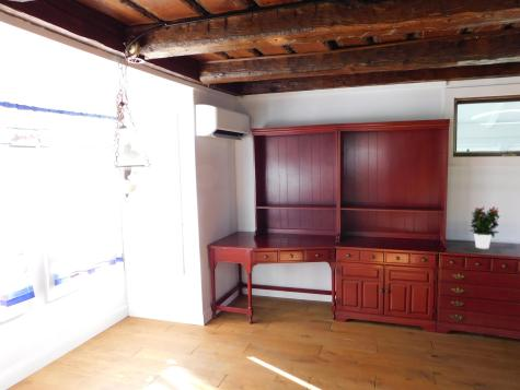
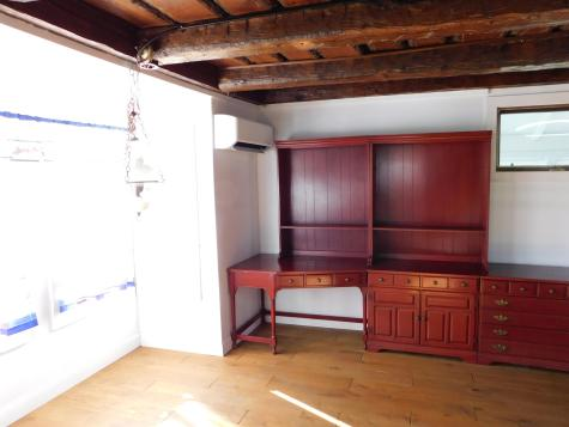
- potted flower (484, 226)
